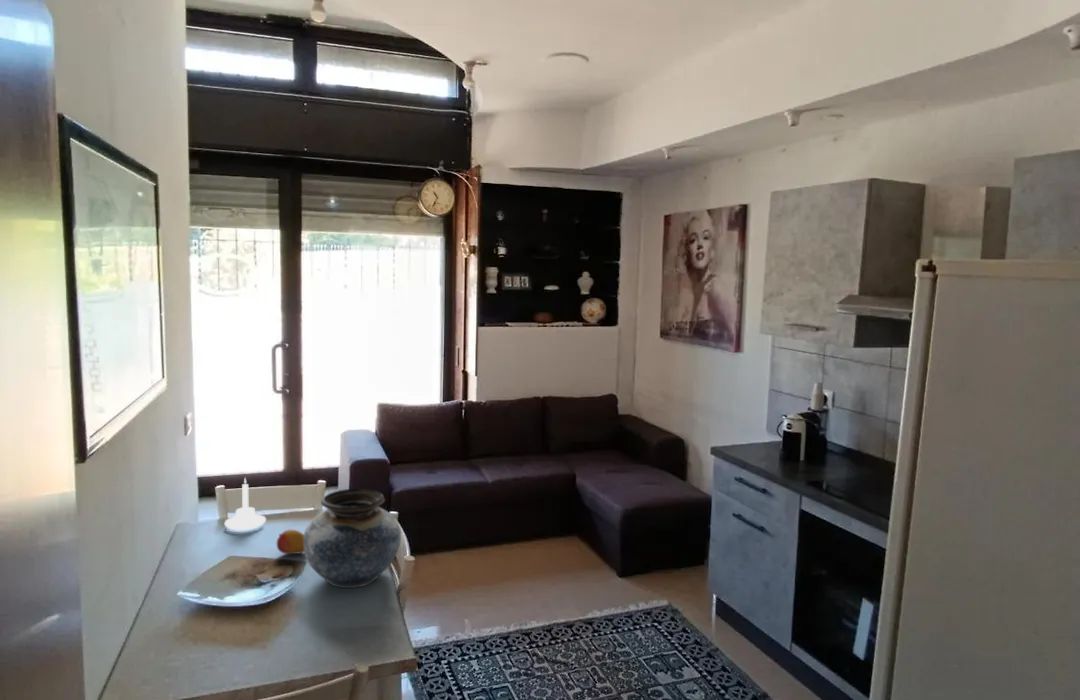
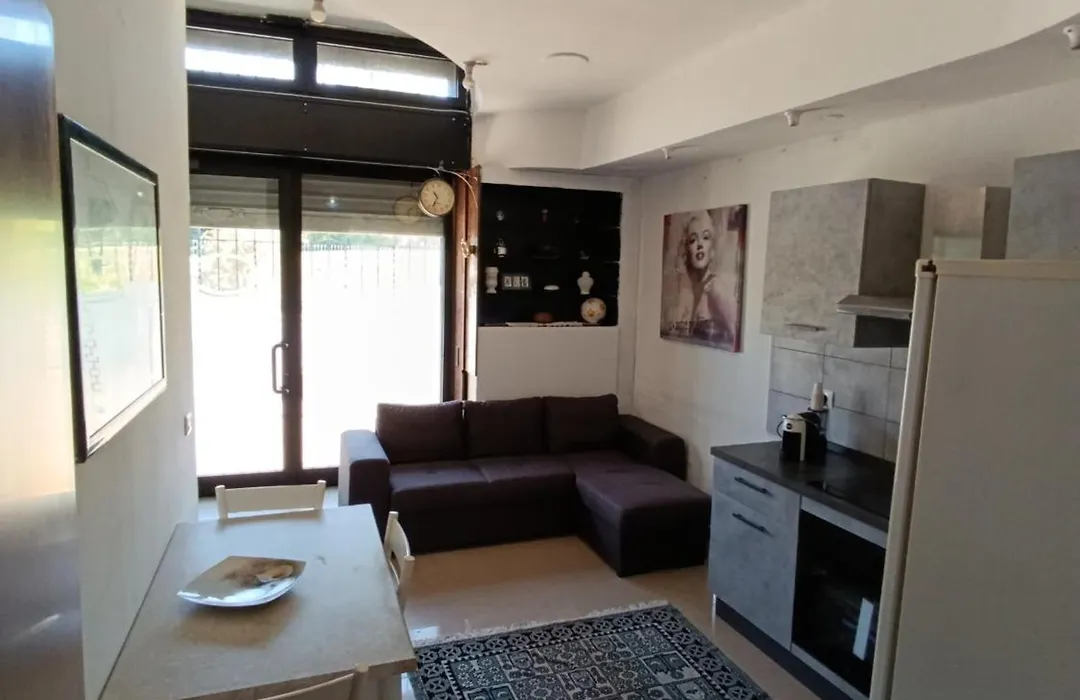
- fruit (292, 541)
- candle holder (245, 501)
- vase (352, 537)
